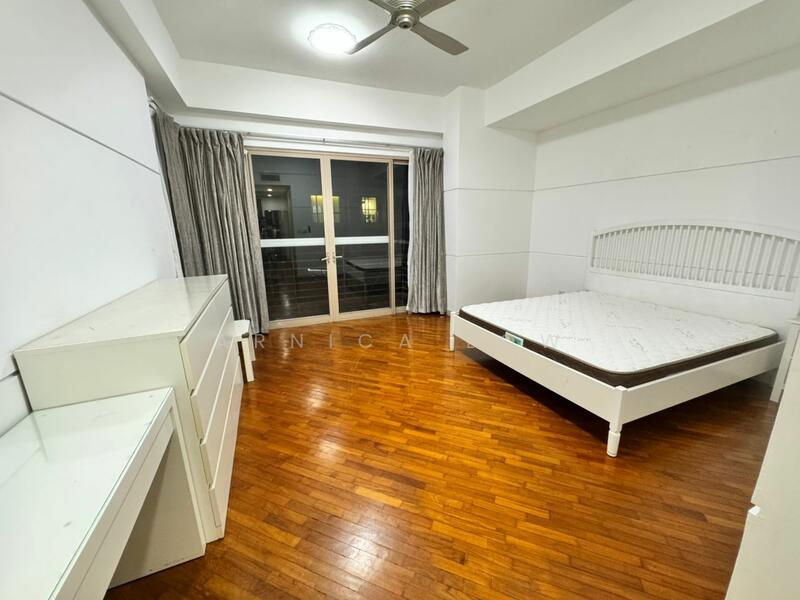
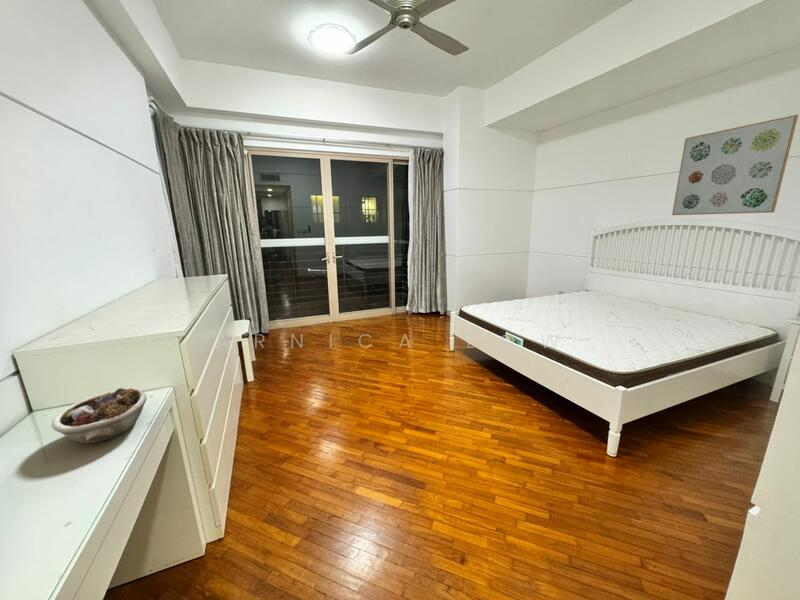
+ succulent planter (103, 413)
+ wall art (726, 172)
